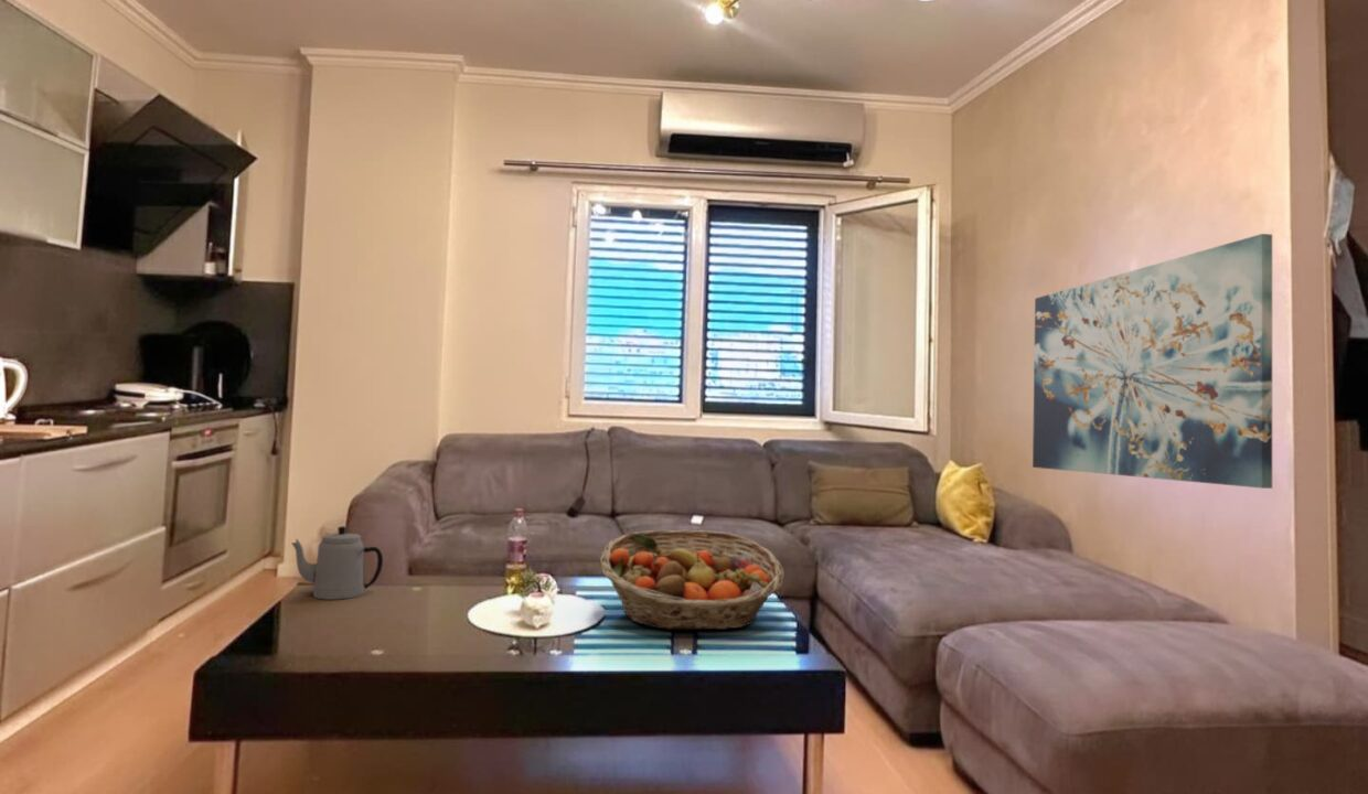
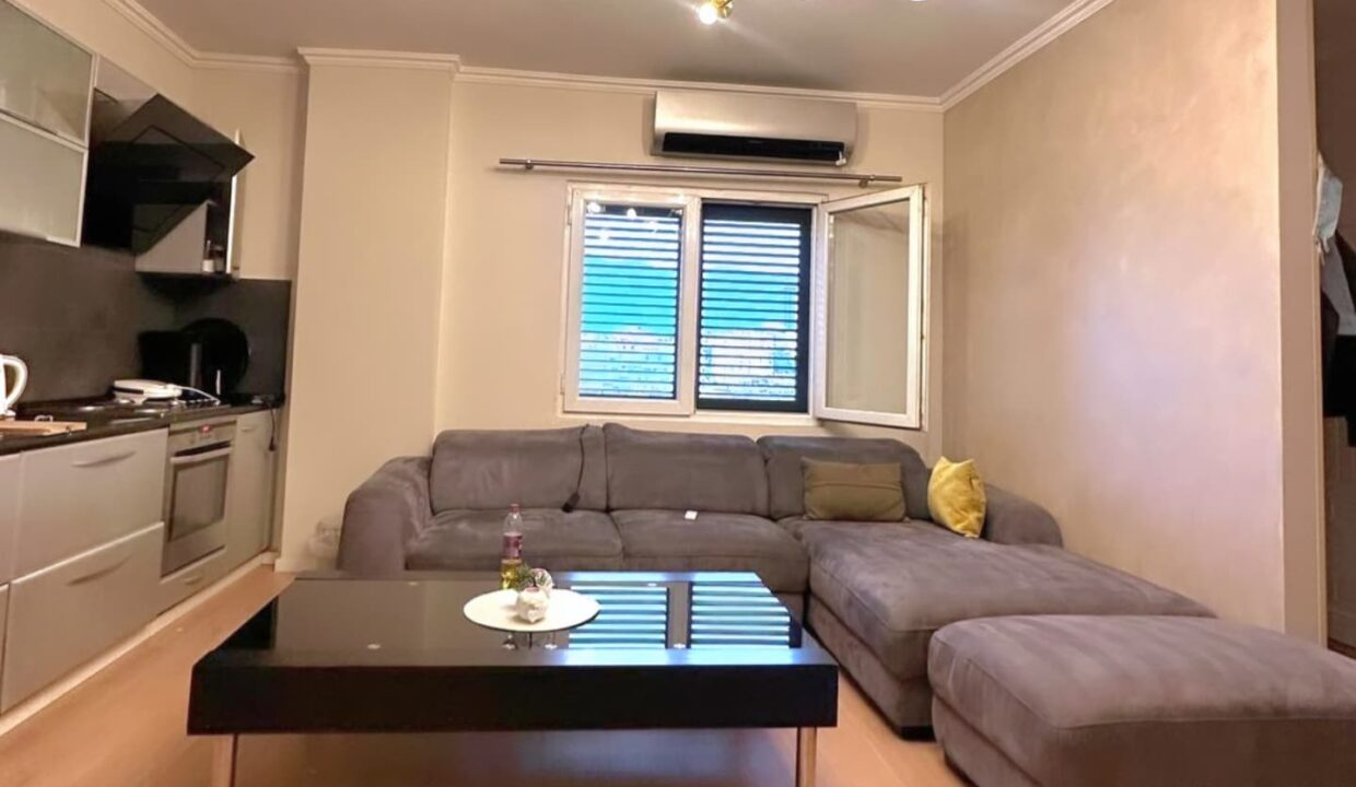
- teapot (336, 560)
- fruit basket (691, 577)
- wall art (1129, 373)
